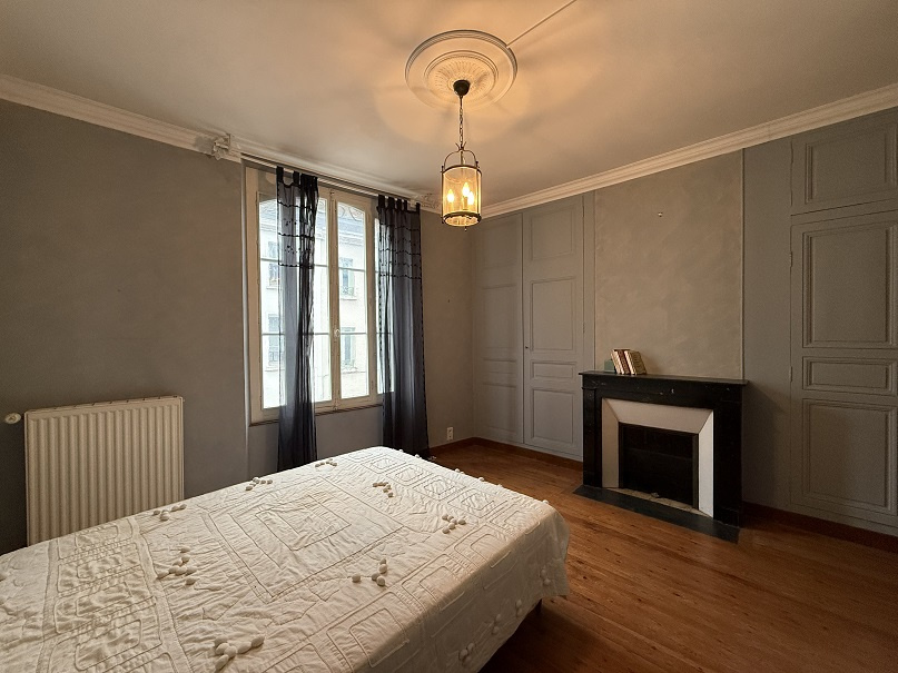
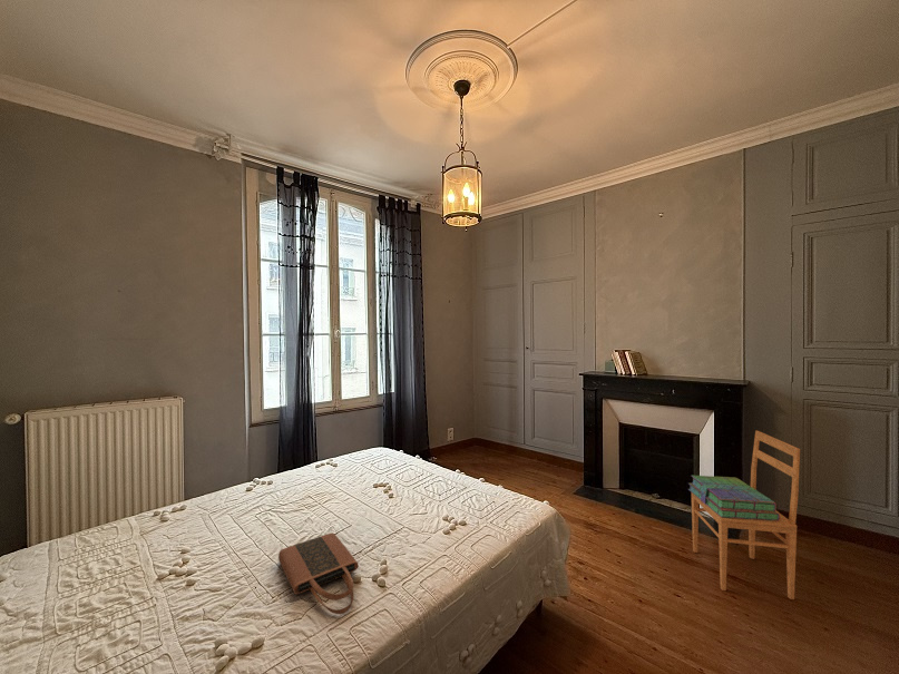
+ tote bag (323, 569)
+ stack of books (730, 495)
+ chair (740, 518)
